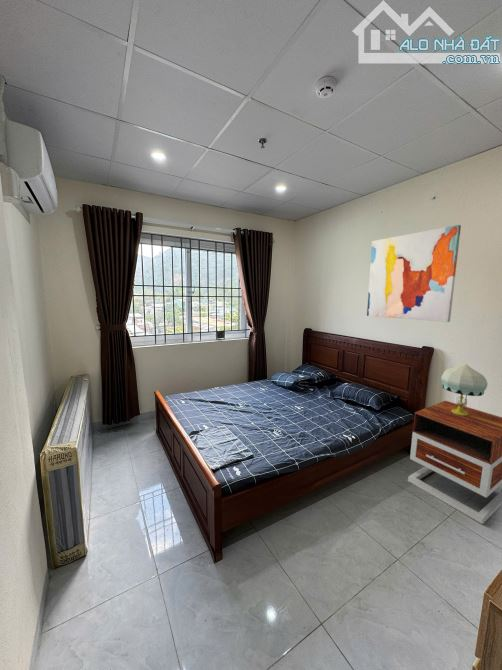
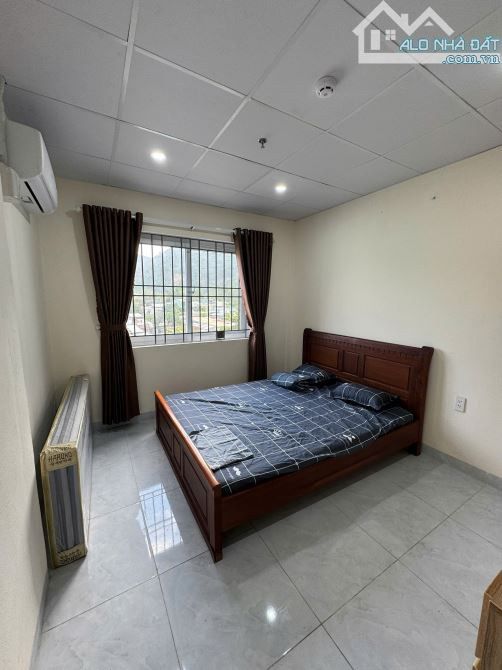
- table lamp (462, 388)
- nightstand (460, 454)
- wall art (406, 277)
